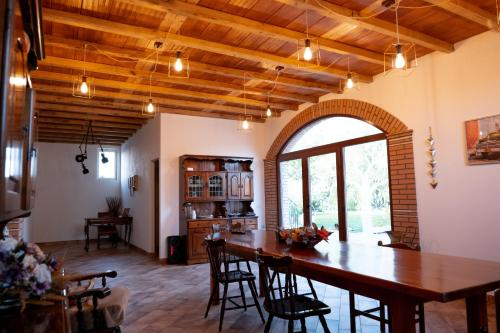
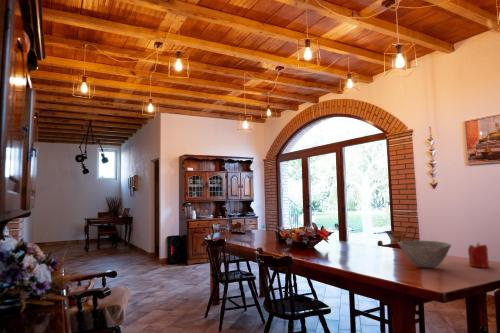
+ candle (478, 254)
+ bowl (424, 255)
